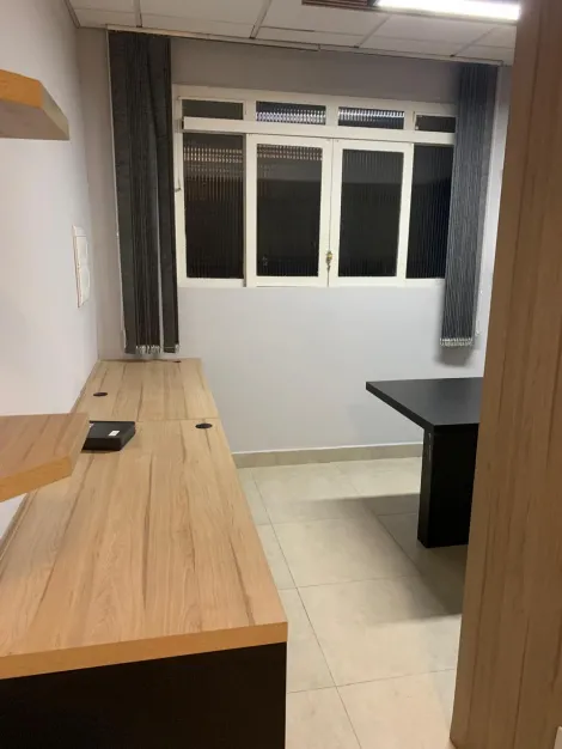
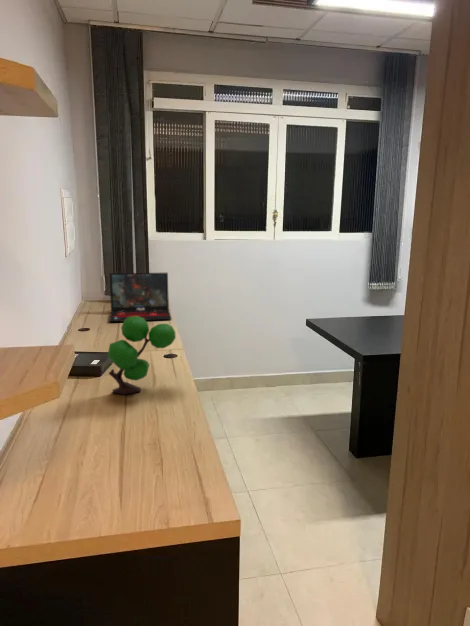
+ laptop (139, 296)
+ plant (141, 352)
